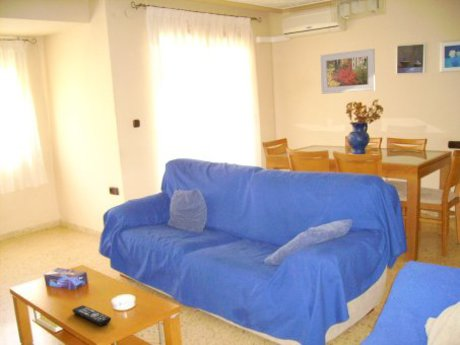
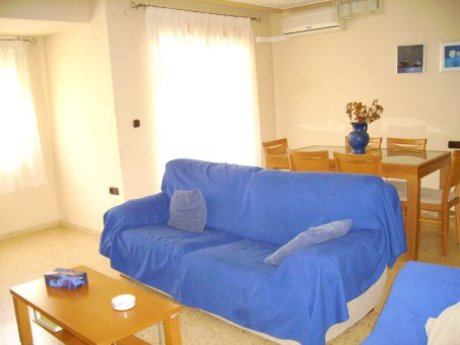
- remote control (91, 315)
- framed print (346, 72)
